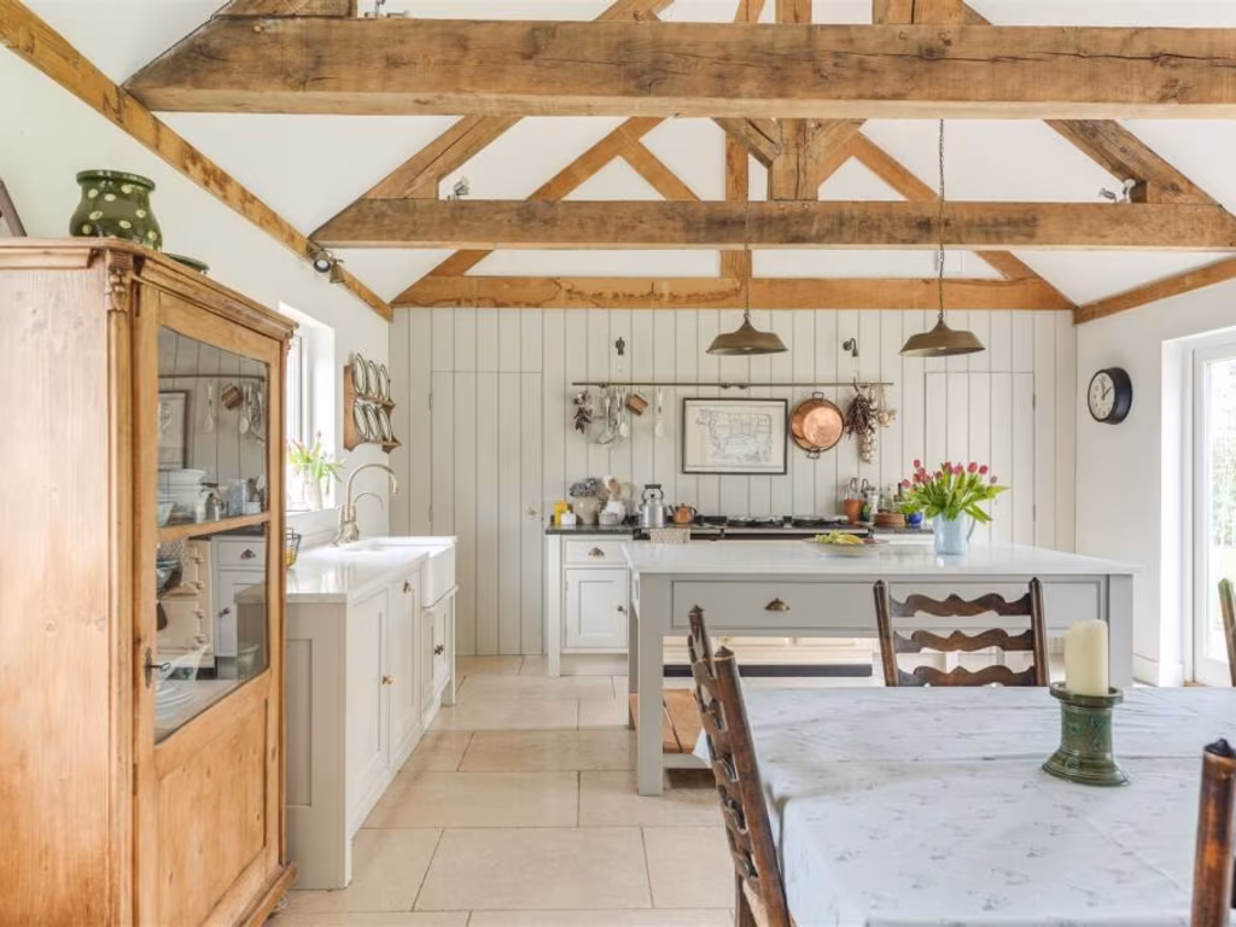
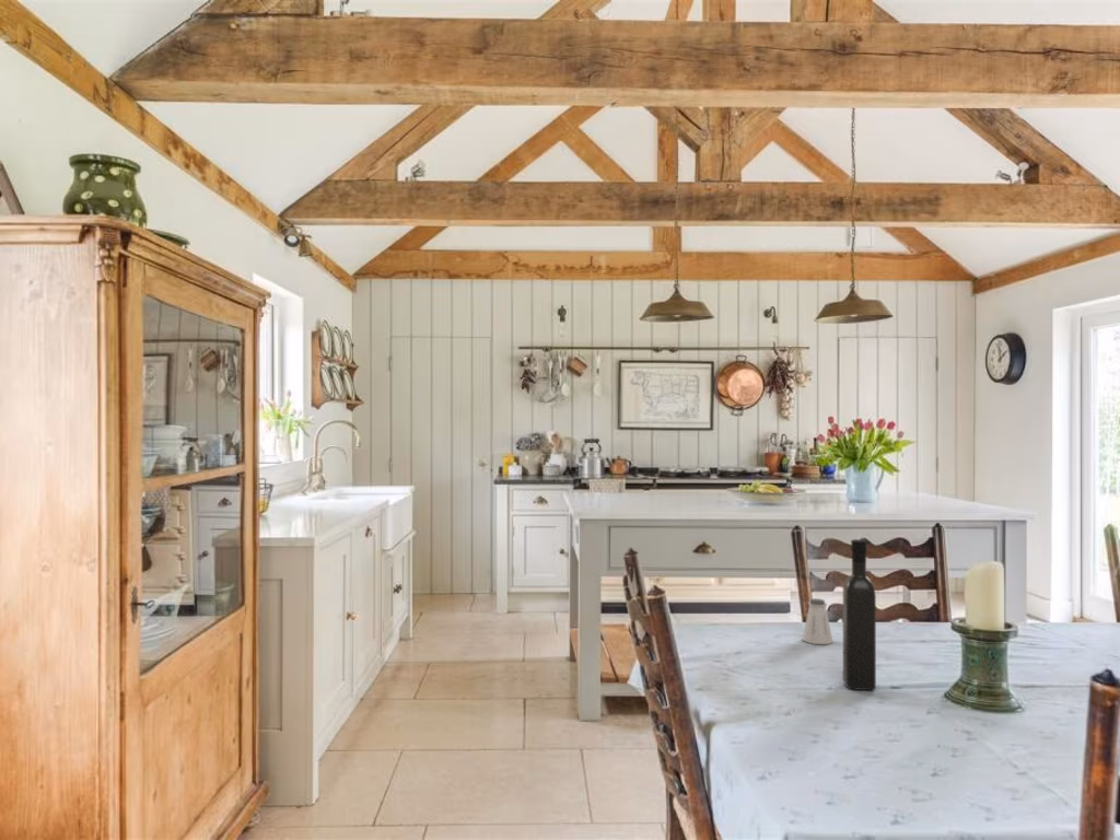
+ saltshaker (817, 620)
+ wine bottle (859, 612)
